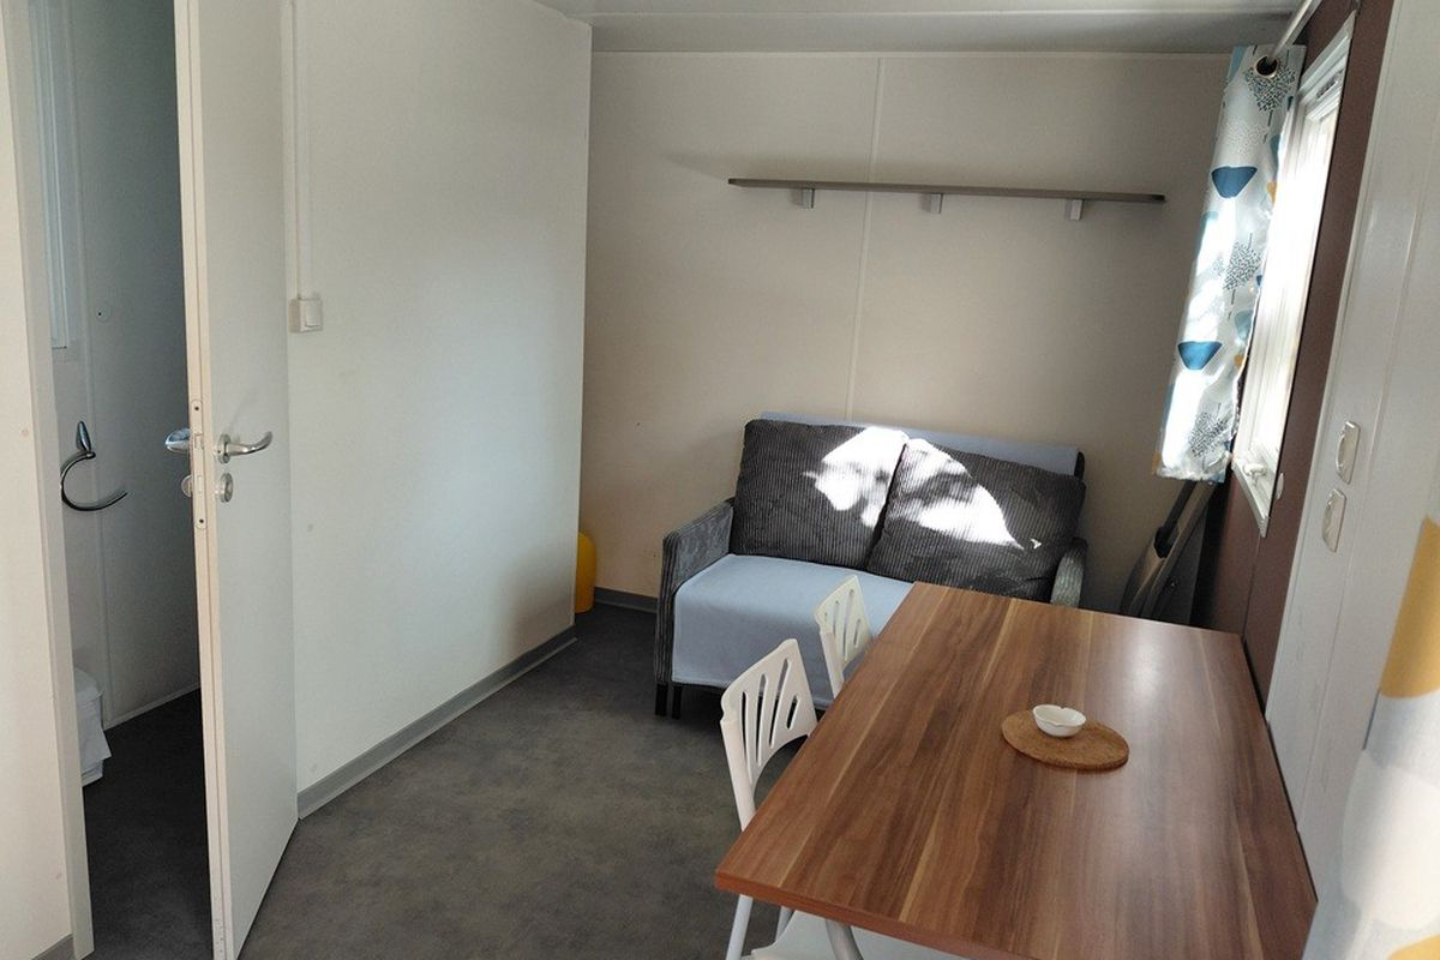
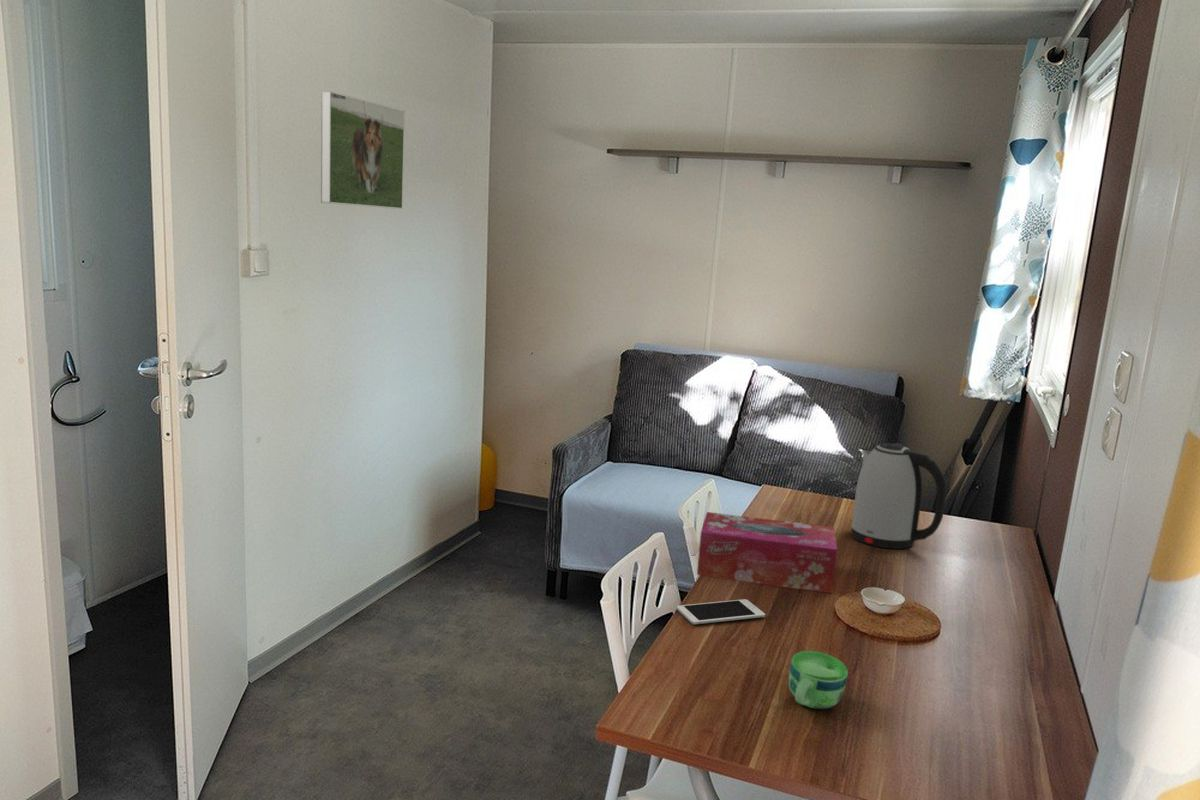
+ tissue box (766, 550)
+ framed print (364, 154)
+ cell phone (720, 611)
+ kettle (899, 494)
+ cup (815, 686)
